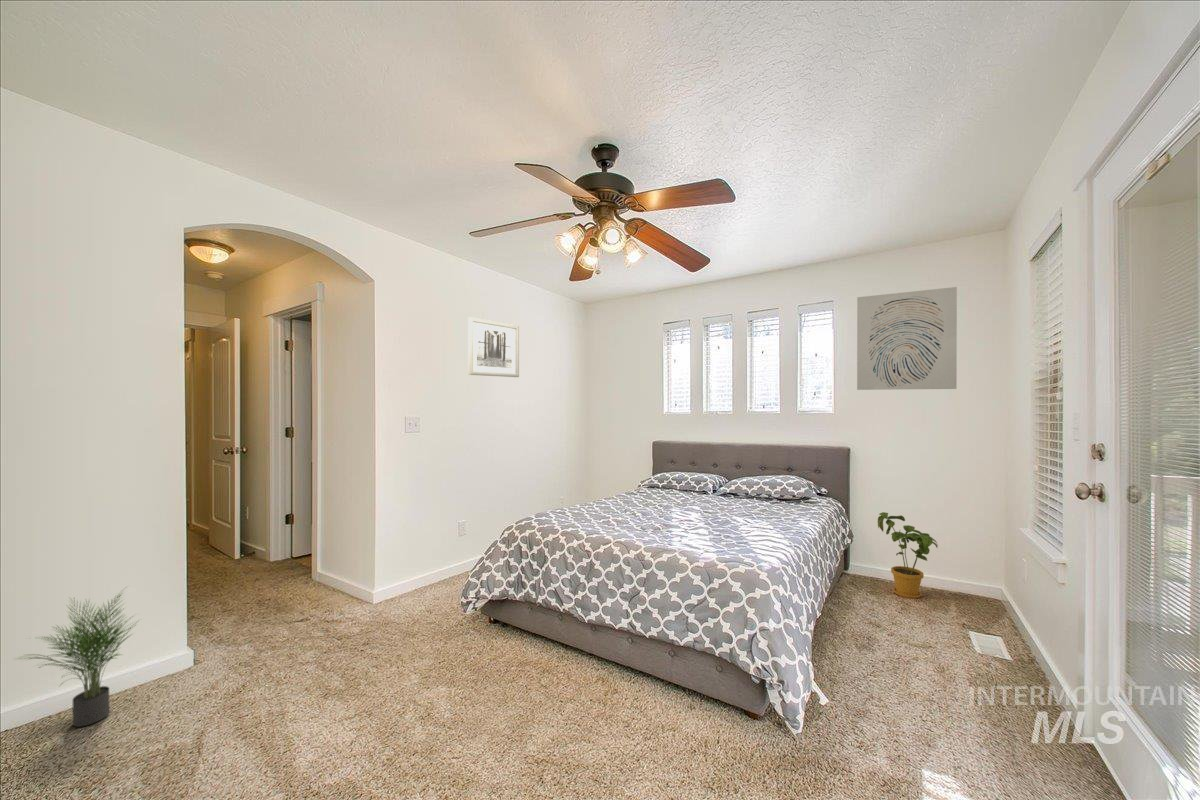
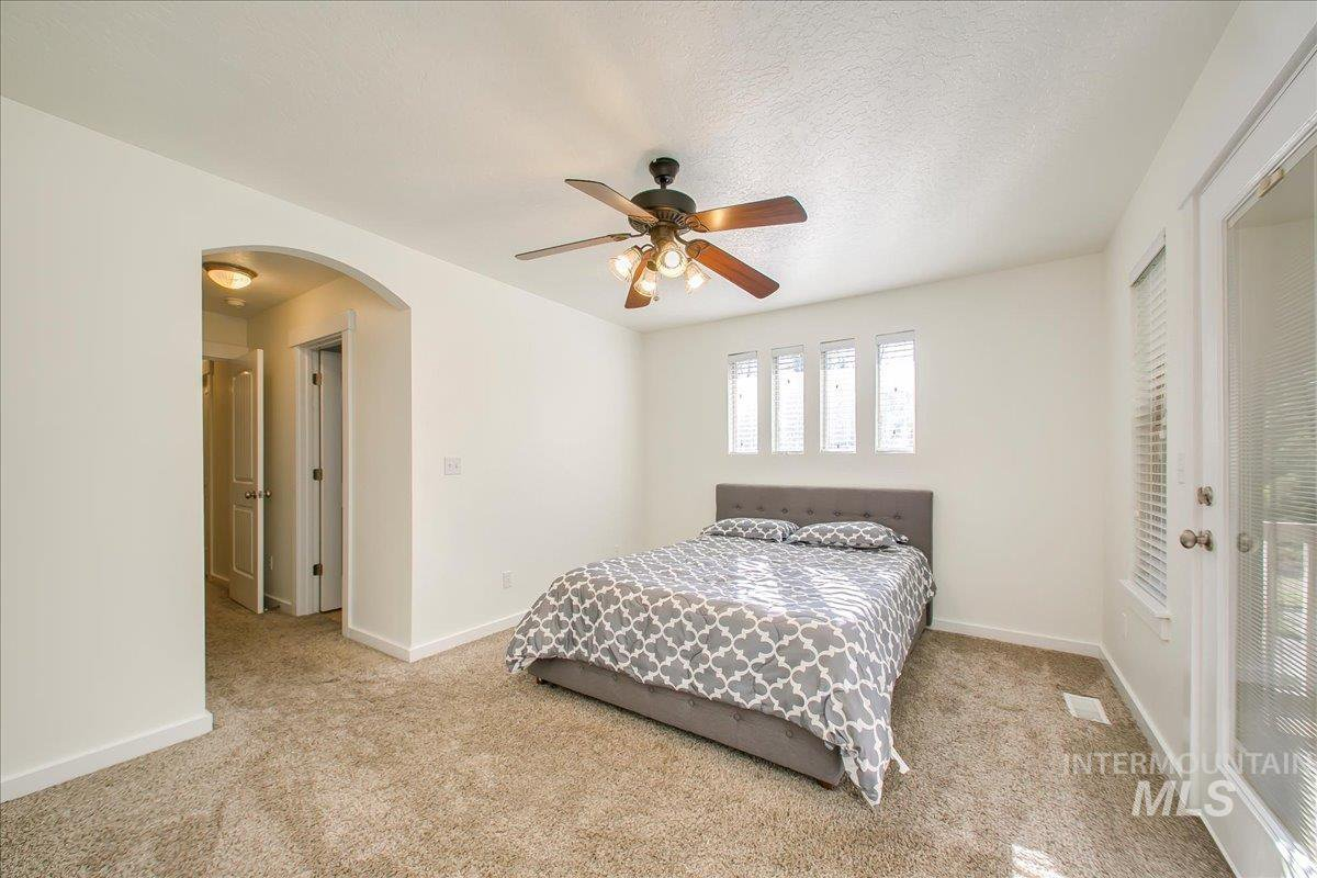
- house plant (905, 550)
- potted plant (81, 659)
- wall art (904, 341)
- wall art (495, 348)
